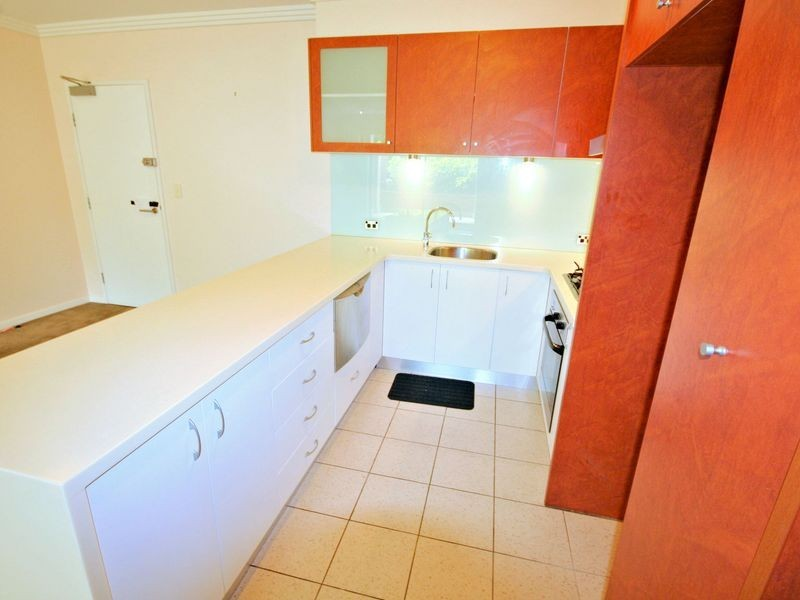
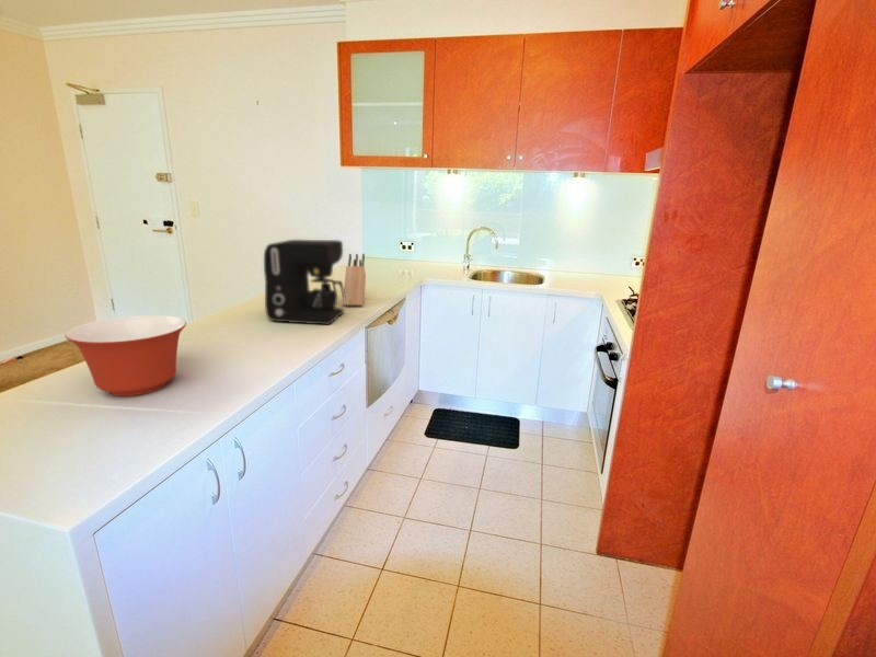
+ mixing bowl (134, 357)
+ coffee maker (308, 280)
+ knife block (355, 278)
